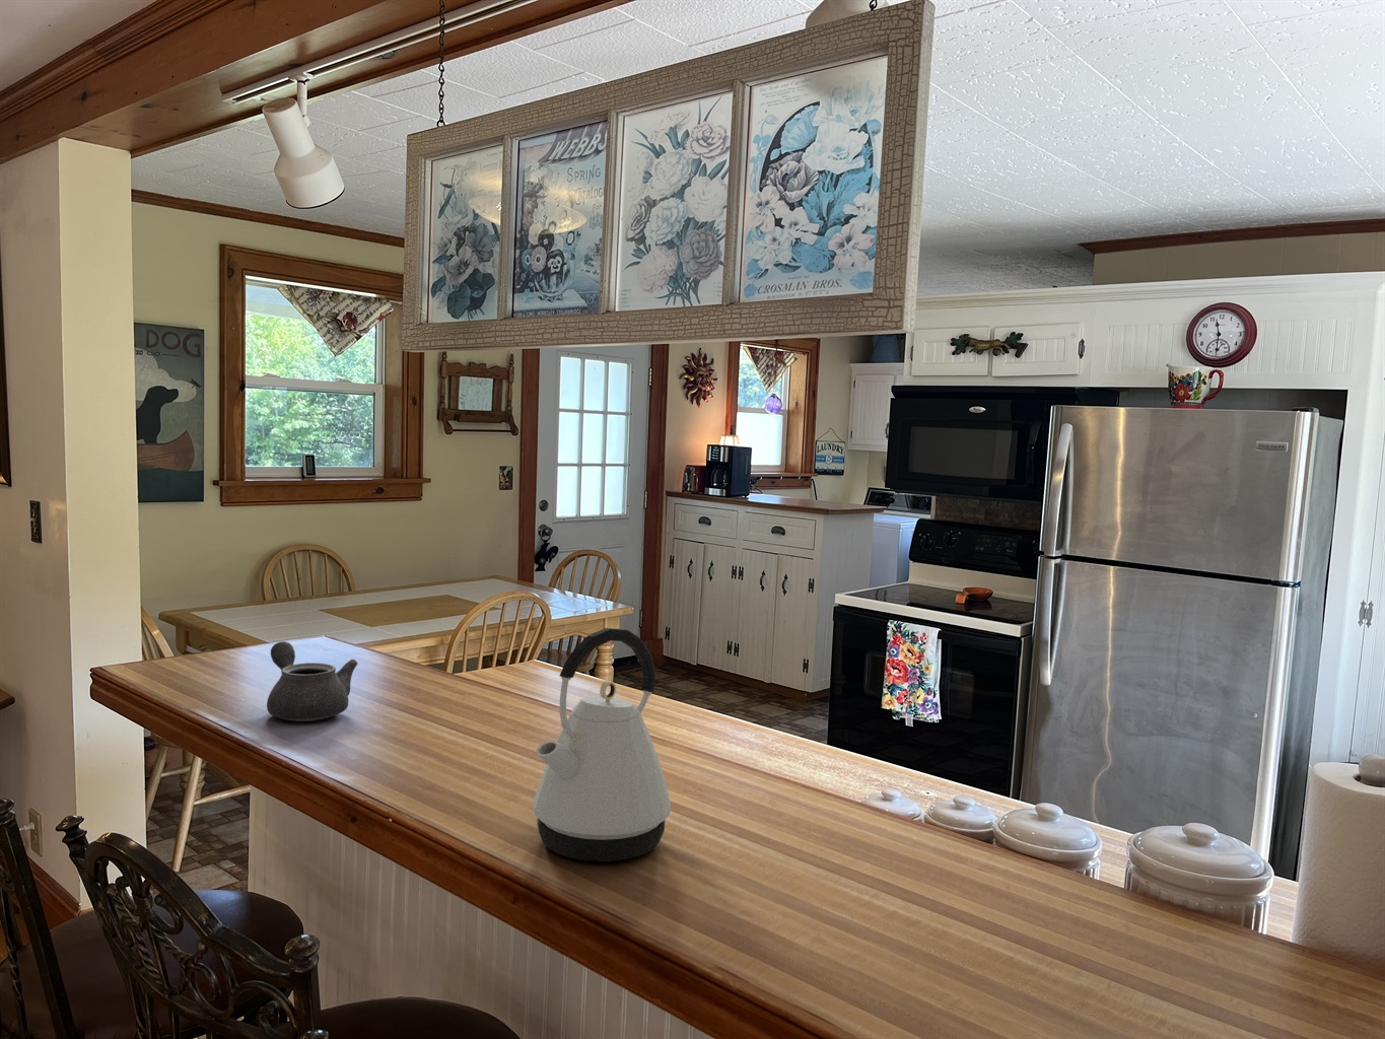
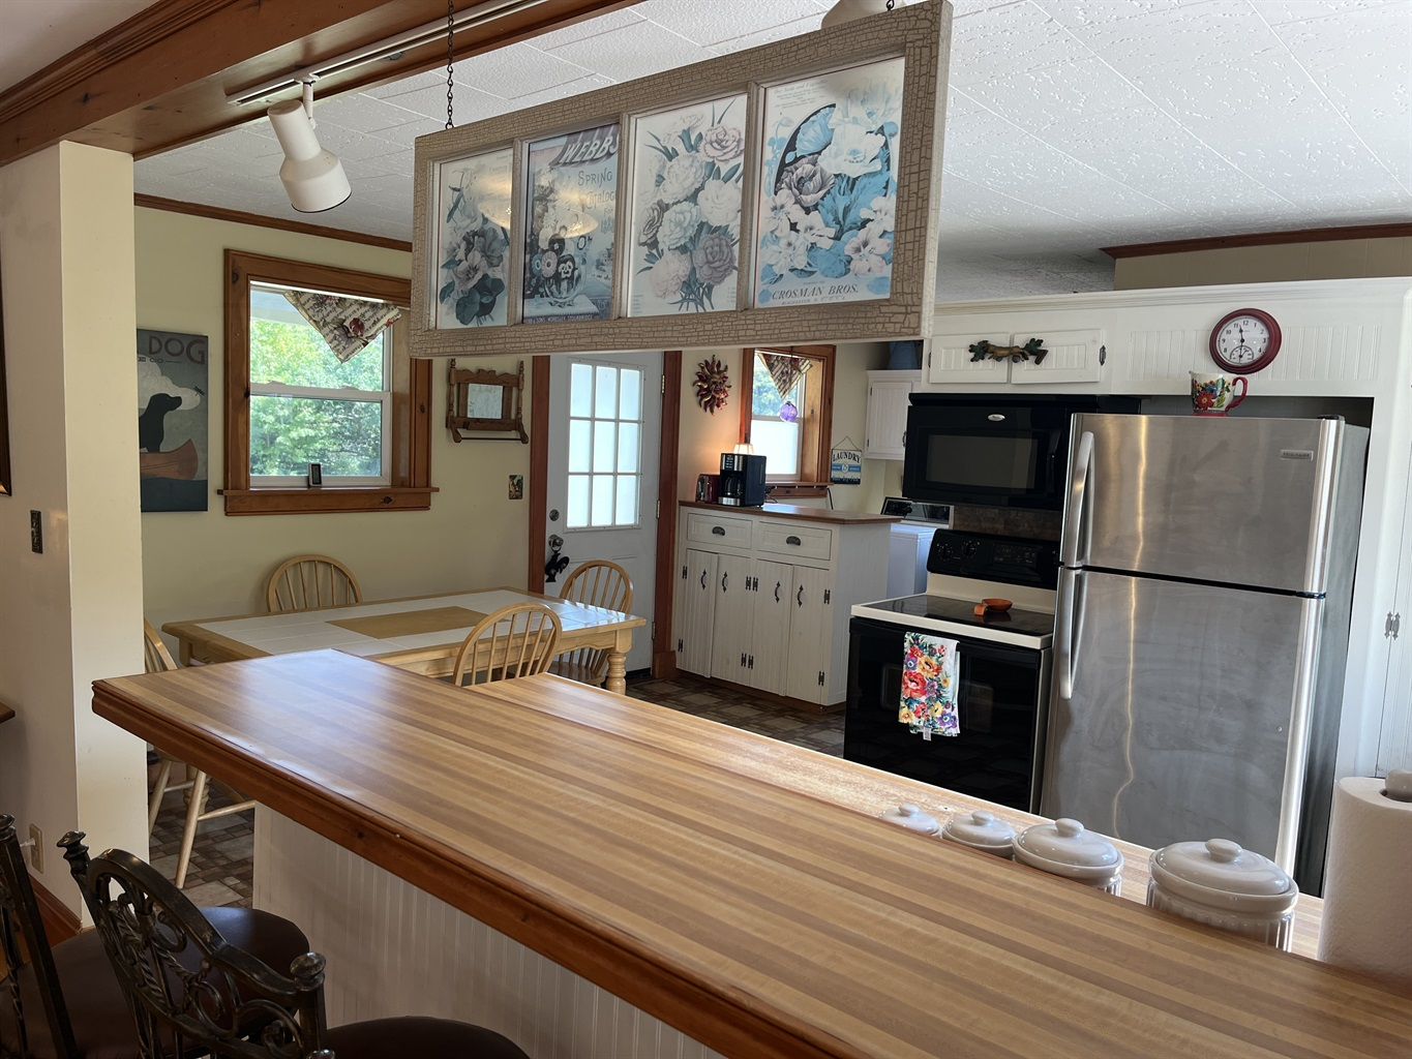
- teapot (305, 679)
- kettle (601, 736)
